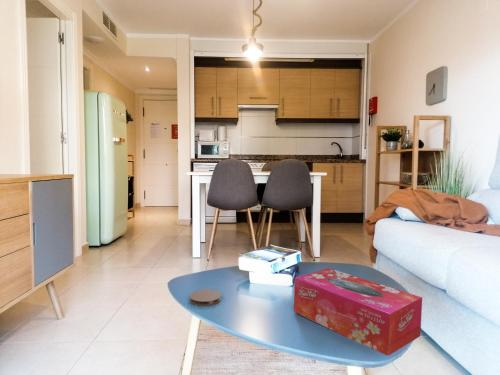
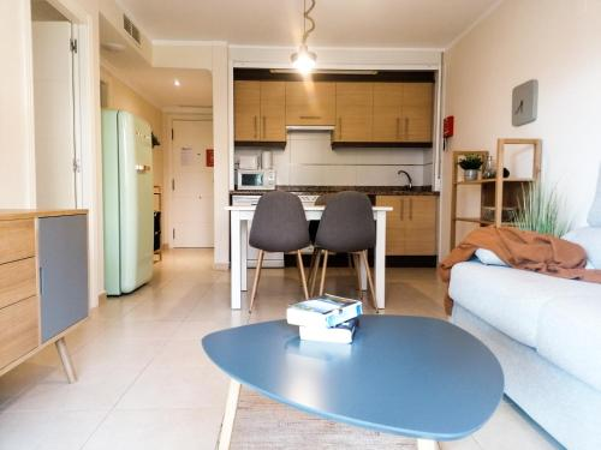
- tissue box (353, 304)
- coaster (205, 297)
